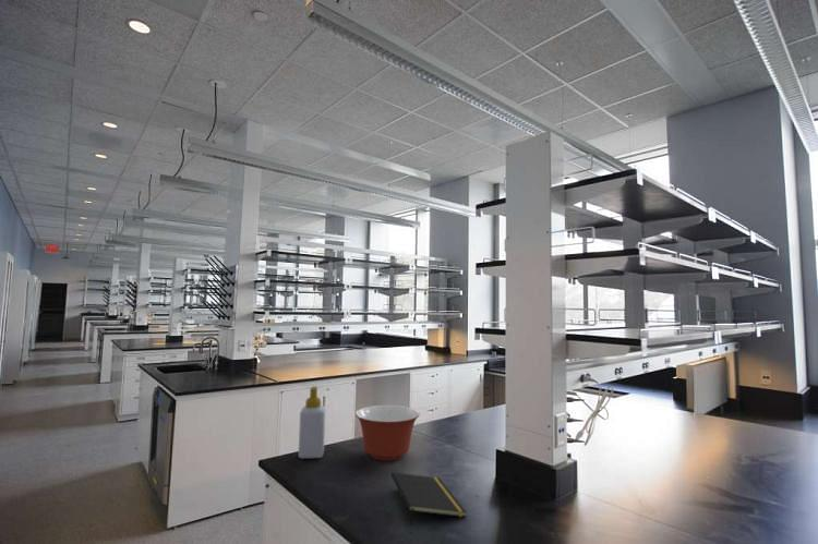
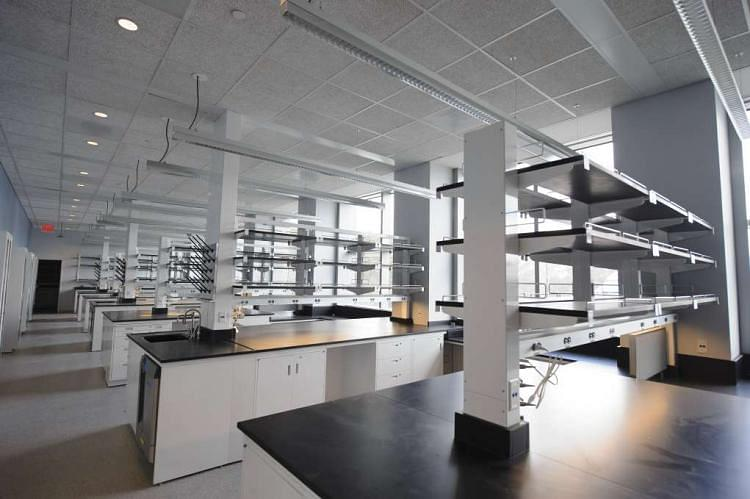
- notepad (425, 493)
- soap bottle (312, 421)
- mixing bowl (386, 433)
